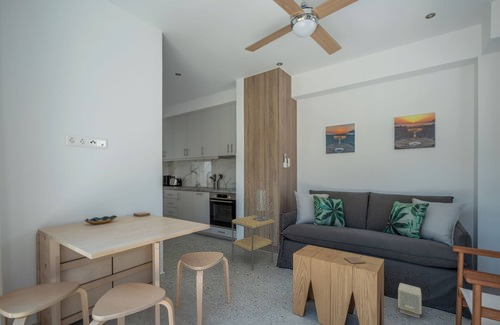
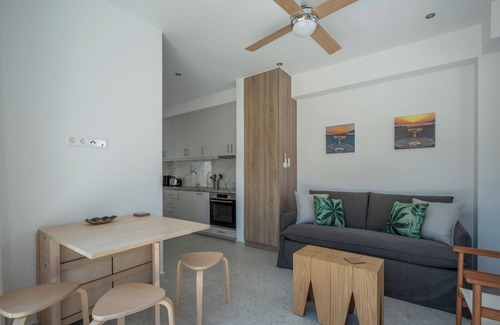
- speaker (409, 299)
- side table (253, 240)
- table lamp (261, 204)
